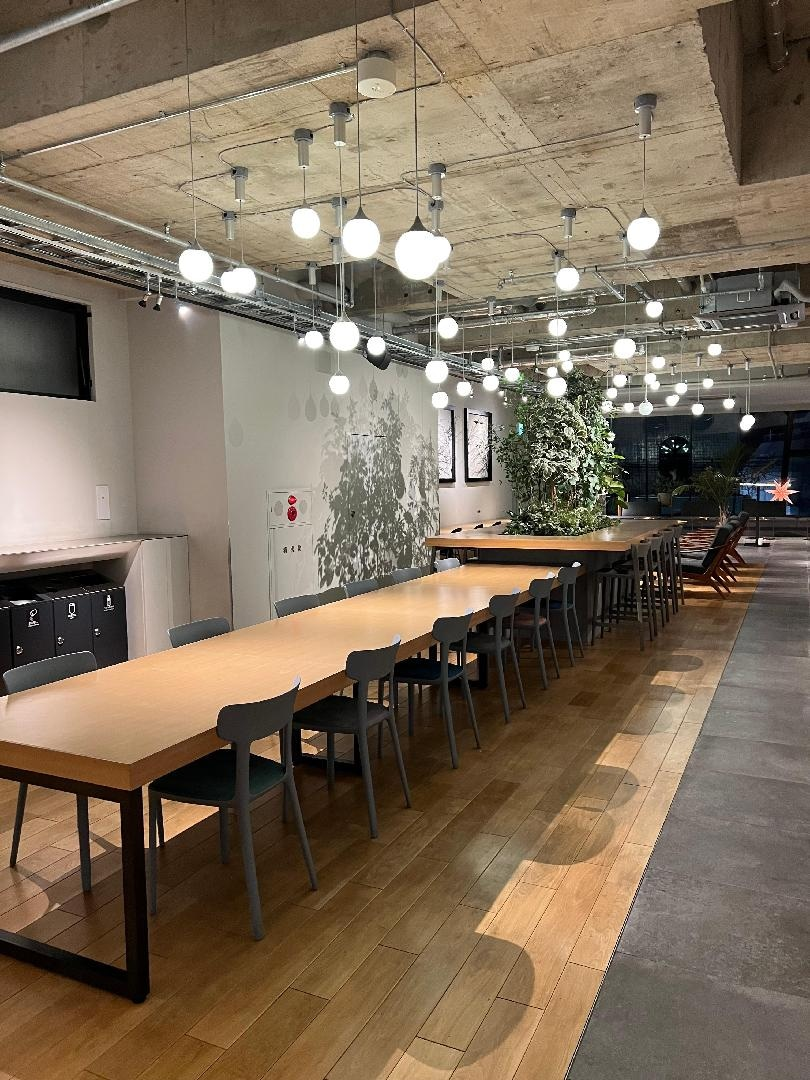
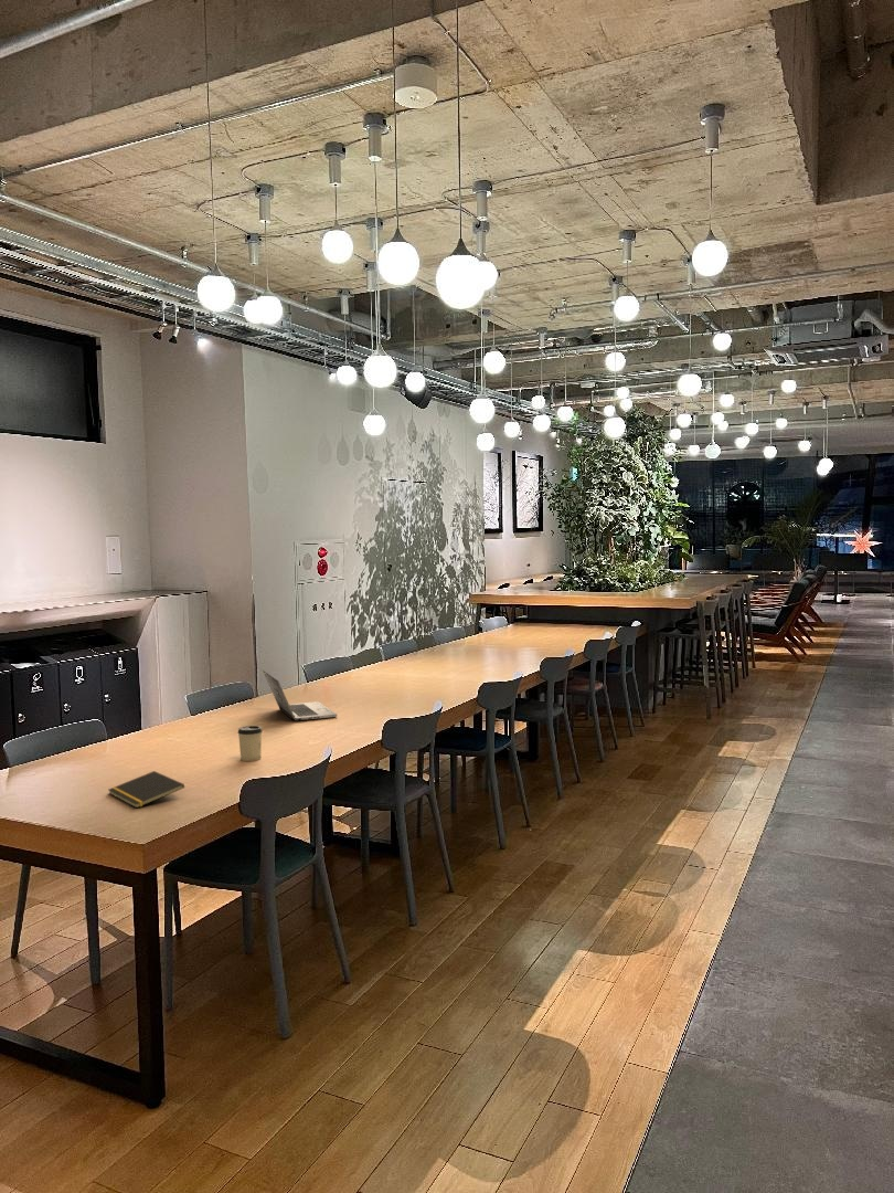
+ cup (249, 743)
+ notepad (146, 789)
+ laptop (298, 704)
